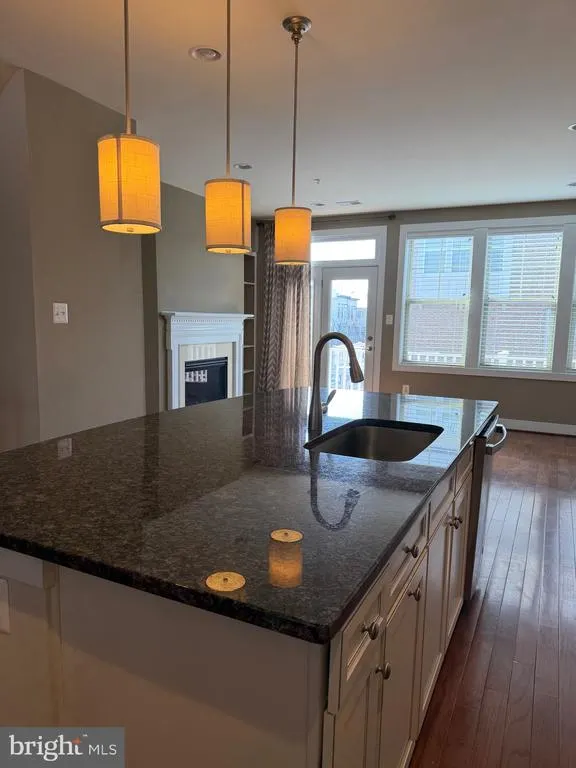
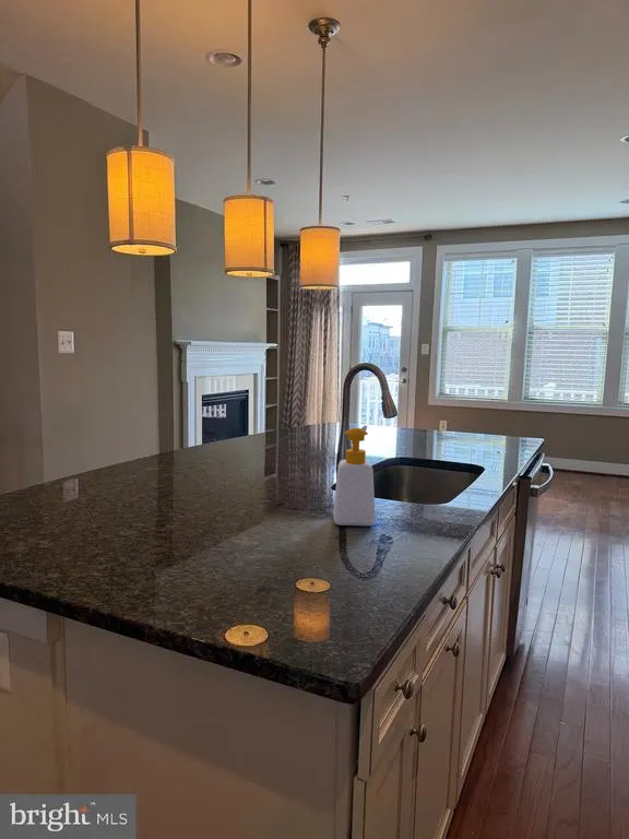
+ soap bottle (354, 472)
